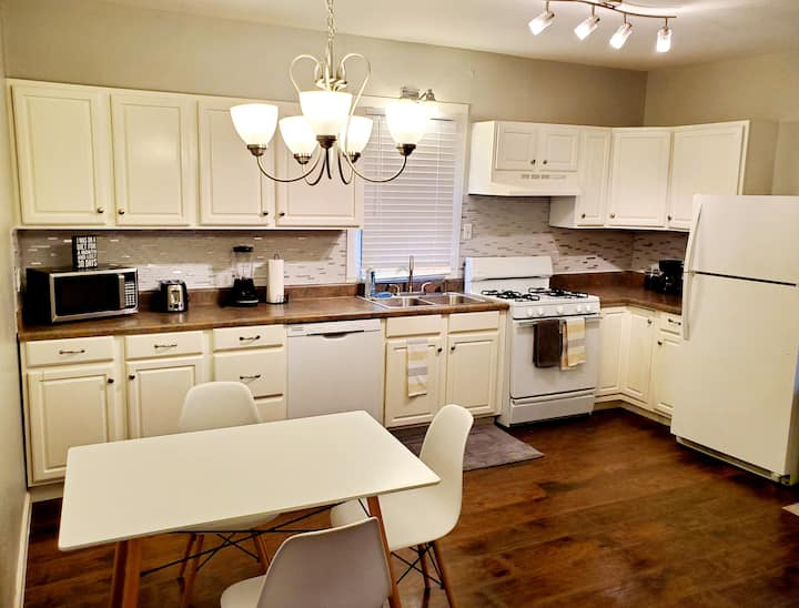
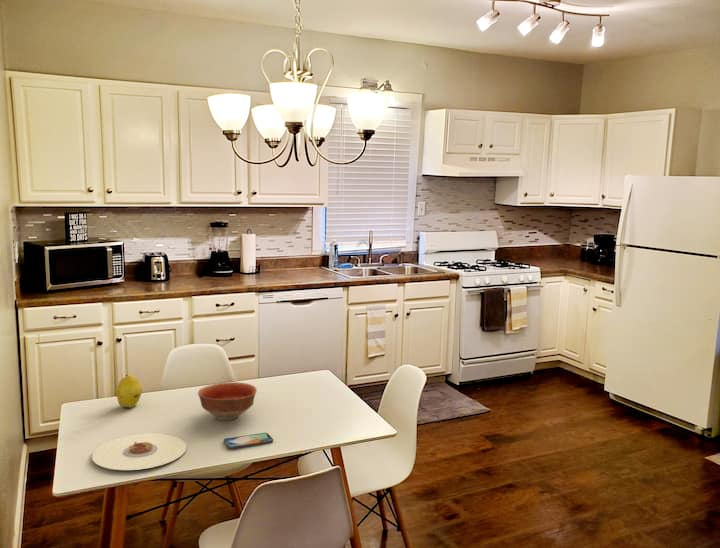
+ fruit (129, 390)
+ bowl (227, 403)
+ smartphone (248, 440)
+ plate (140, 447)
